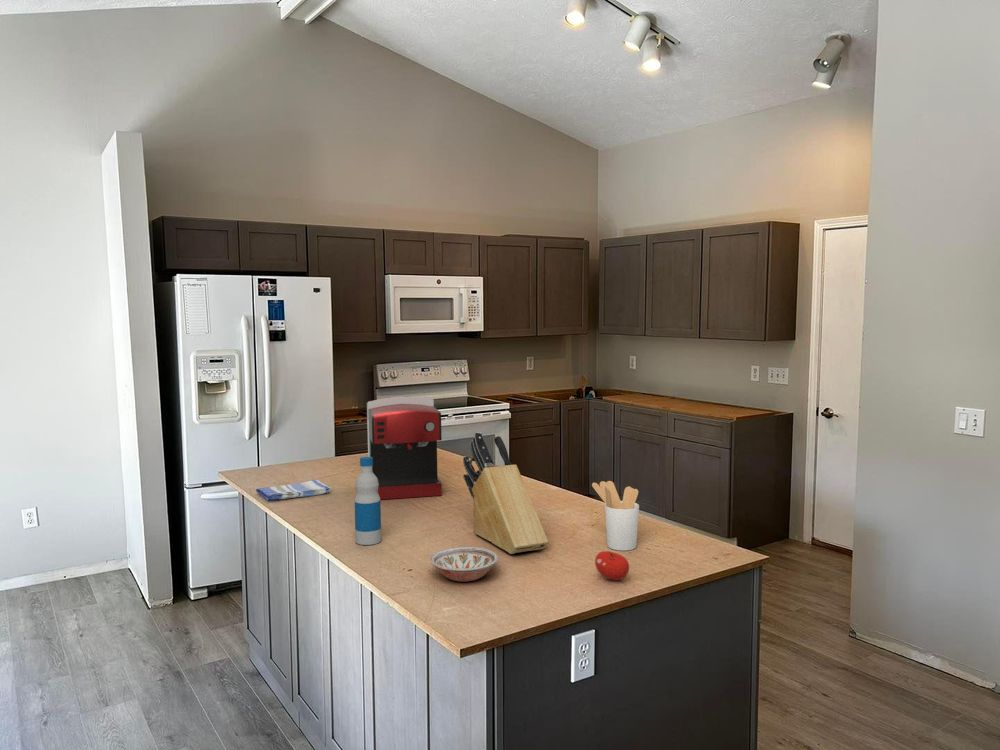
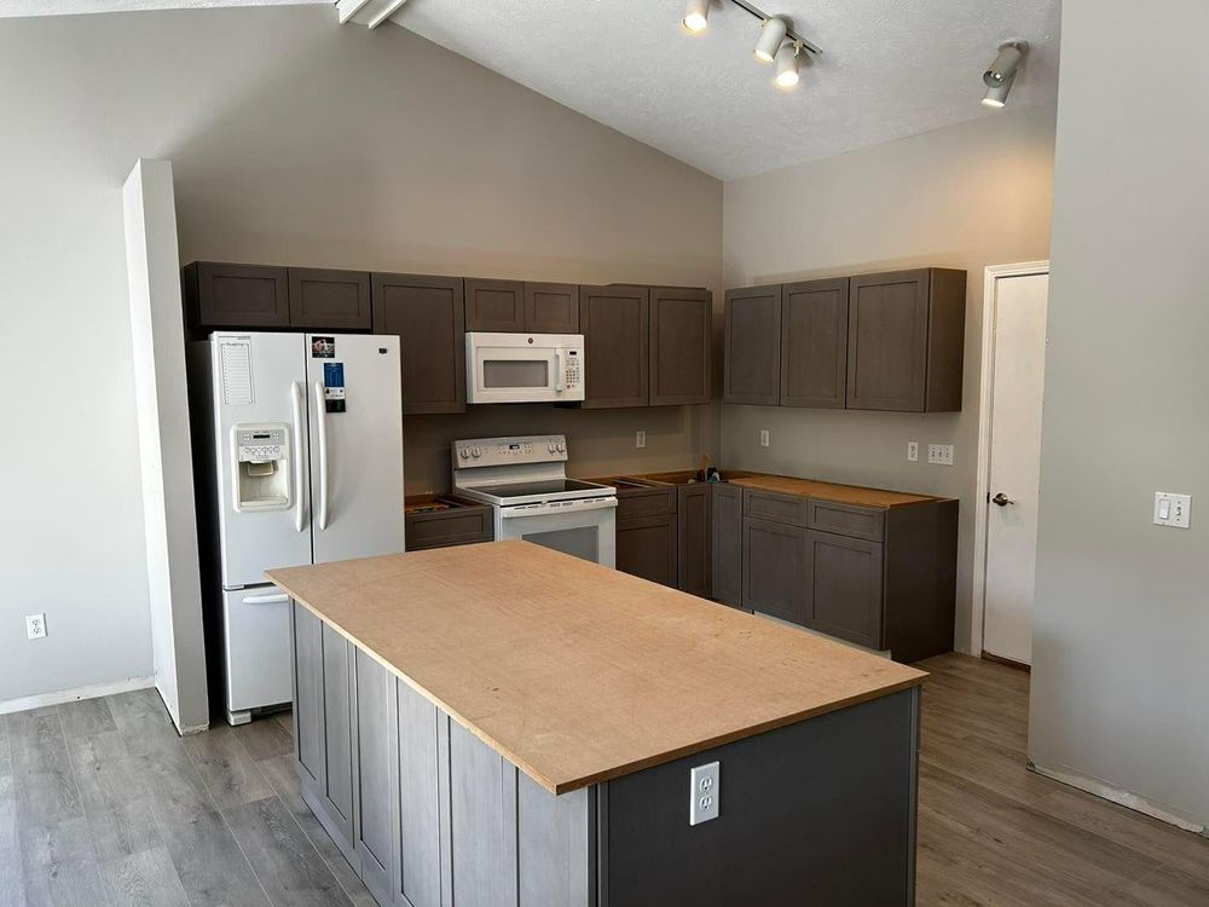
- bowl (464, 566)
- fruit (612, 564)
- dish towel (293, 489)
- coffee maker (404, 445)
- utensil holder (615, 513)
- bottle (367, 499)
- knife block (502, 487)
